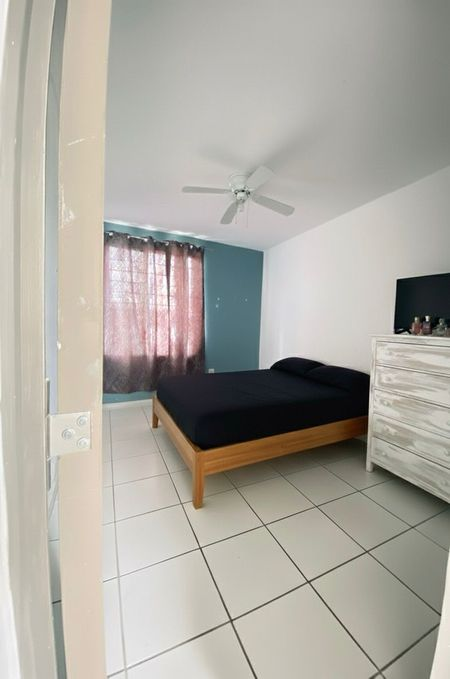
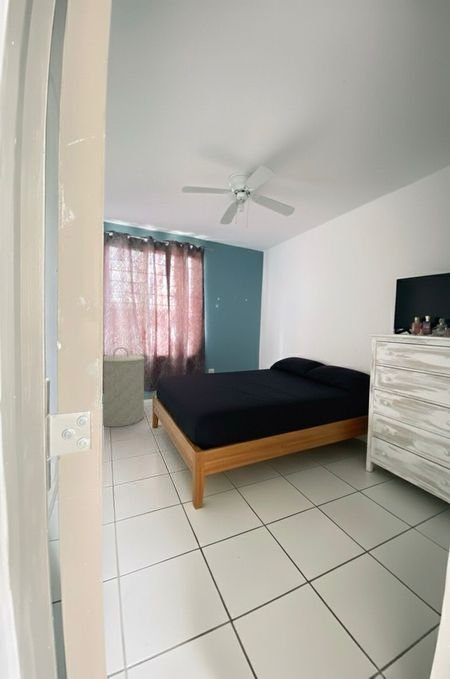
+ laundry hamper (121, 383)
